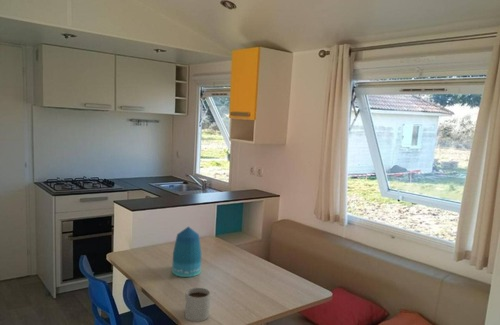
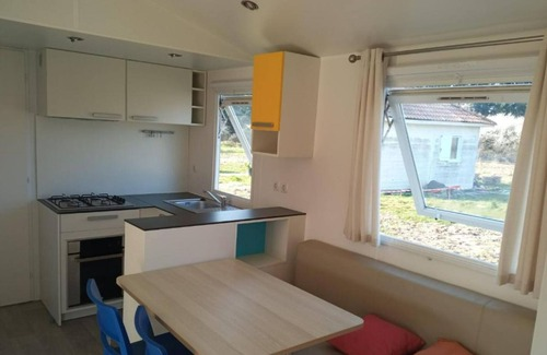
- vase (187, 249)
- mug (195, 302)
